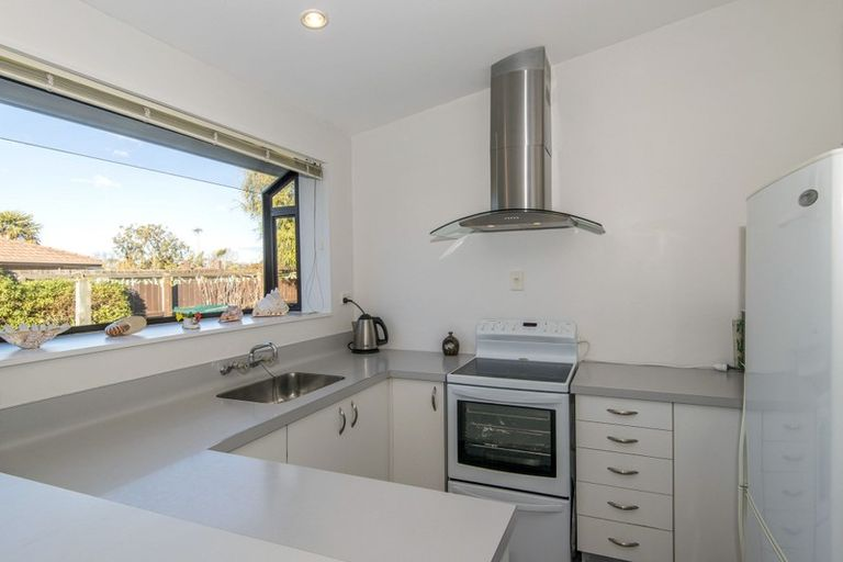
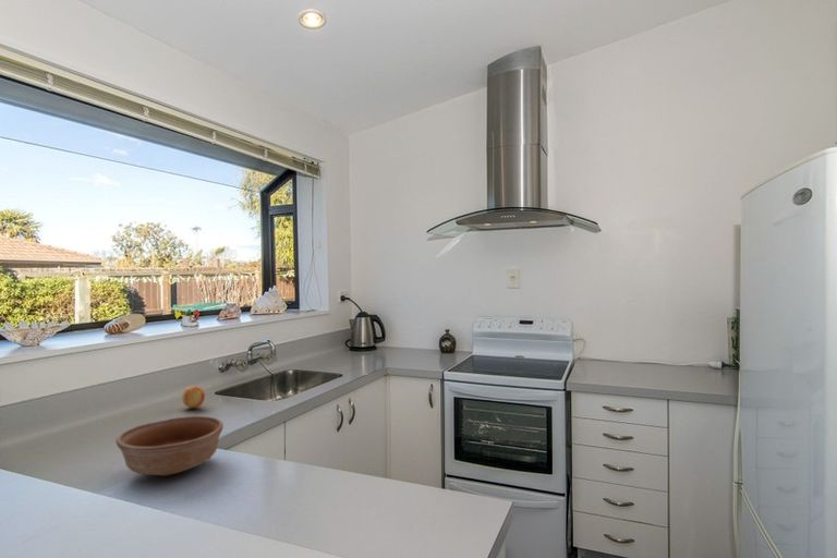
+ fruit (192, 397)
+ bowl (172, 448)
